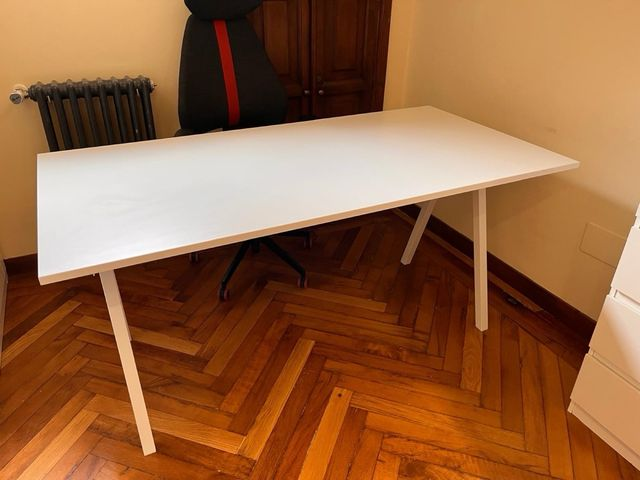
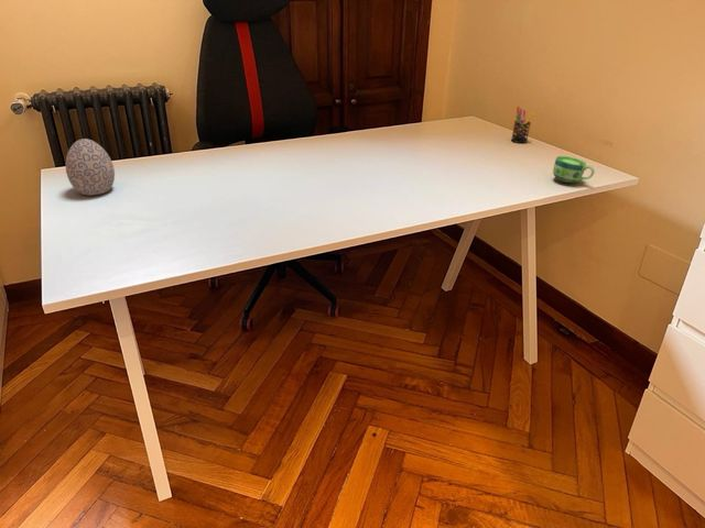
+ cup (573, 170)
+ decorative egg (89, 165)
+ pen holder (520, 124)
